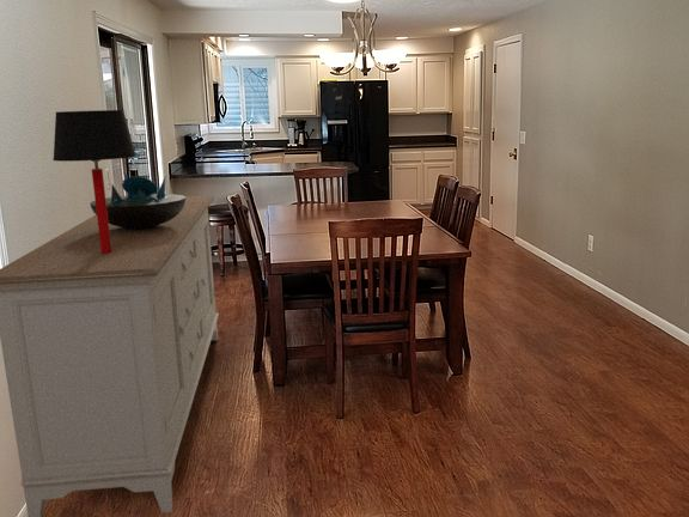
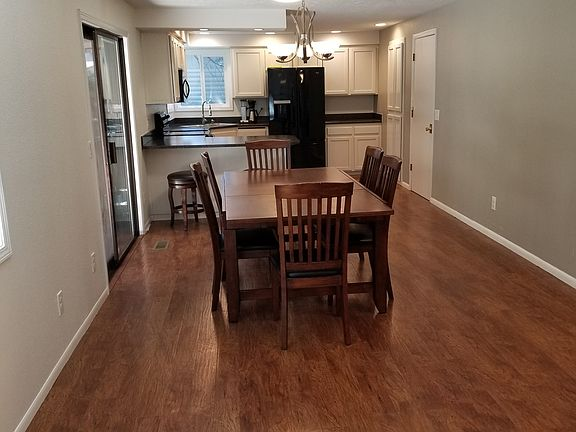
- sideboard (144, 317)
- table lamp (98, 182)
- decorative bowl (139, 200)
